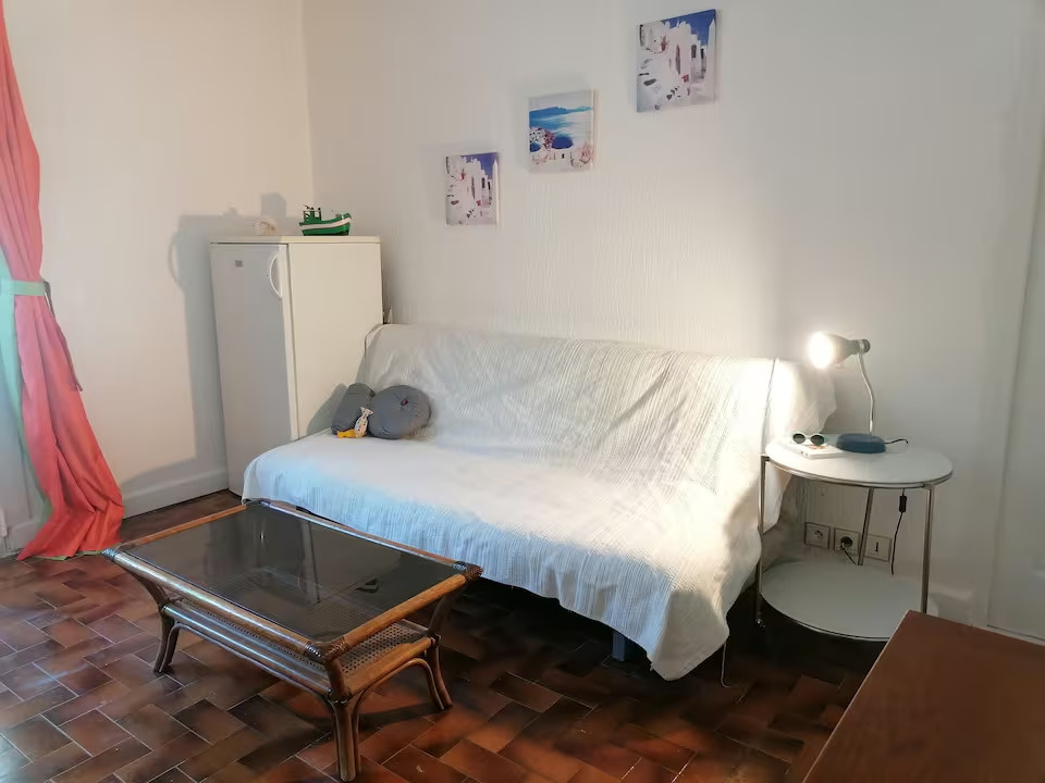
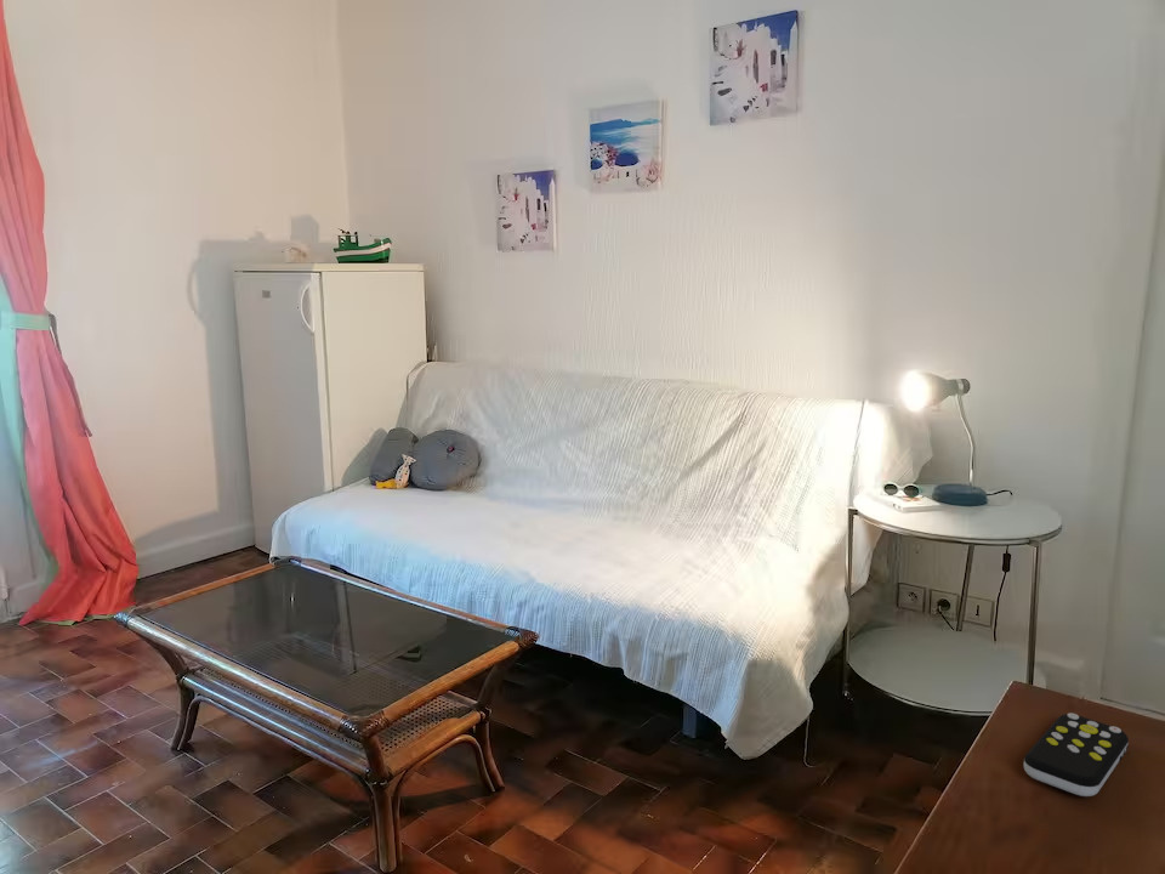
+ remote control (1076, 751)
